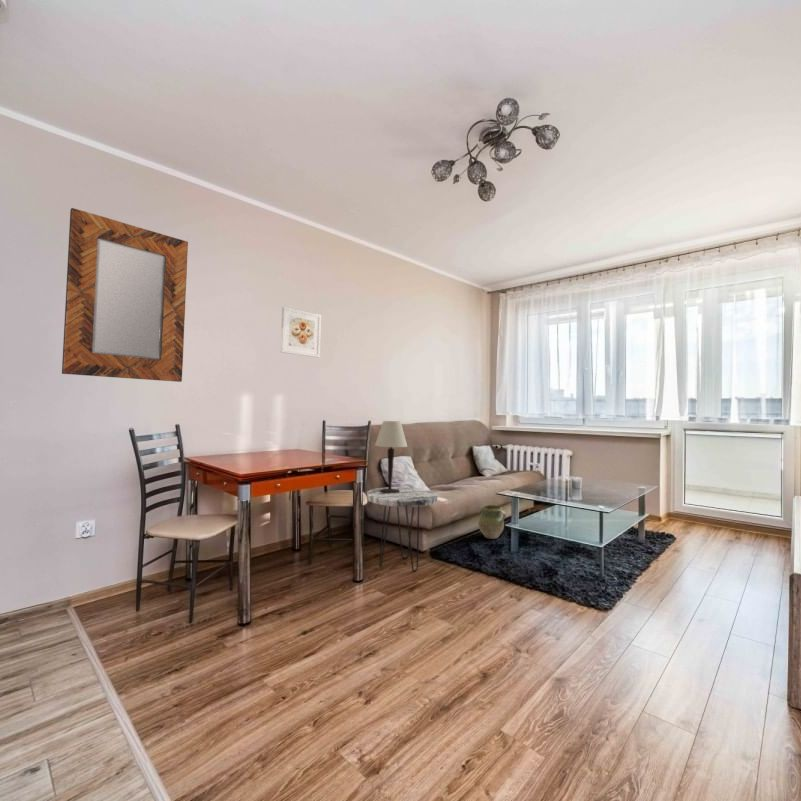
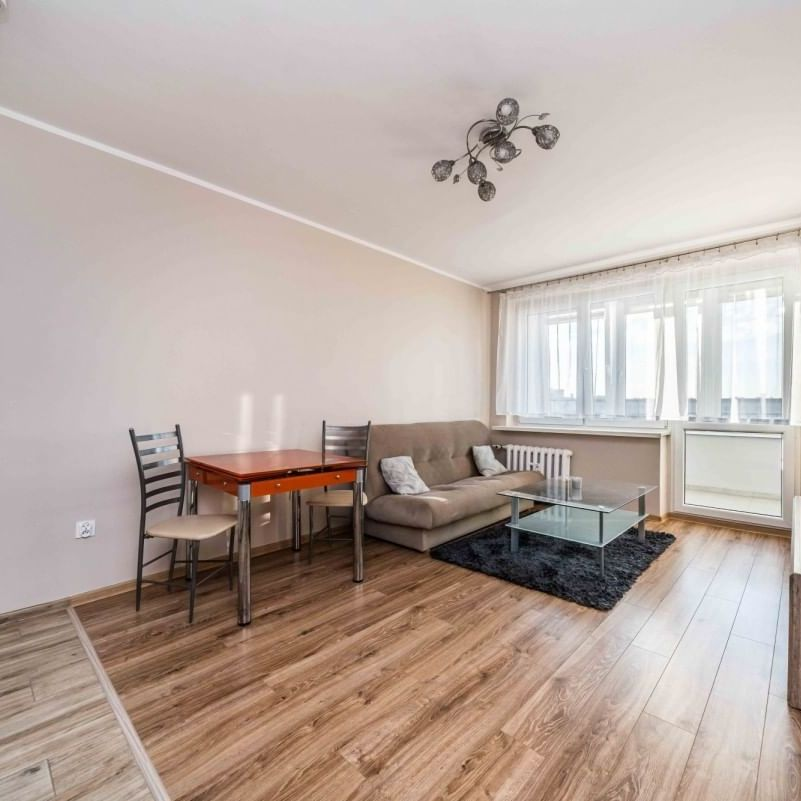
- side table (399, 529)
- table lamp (390, 456)
- home mirror (130, 302)
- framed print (301, 333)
- ceramic jug (492, 522)
